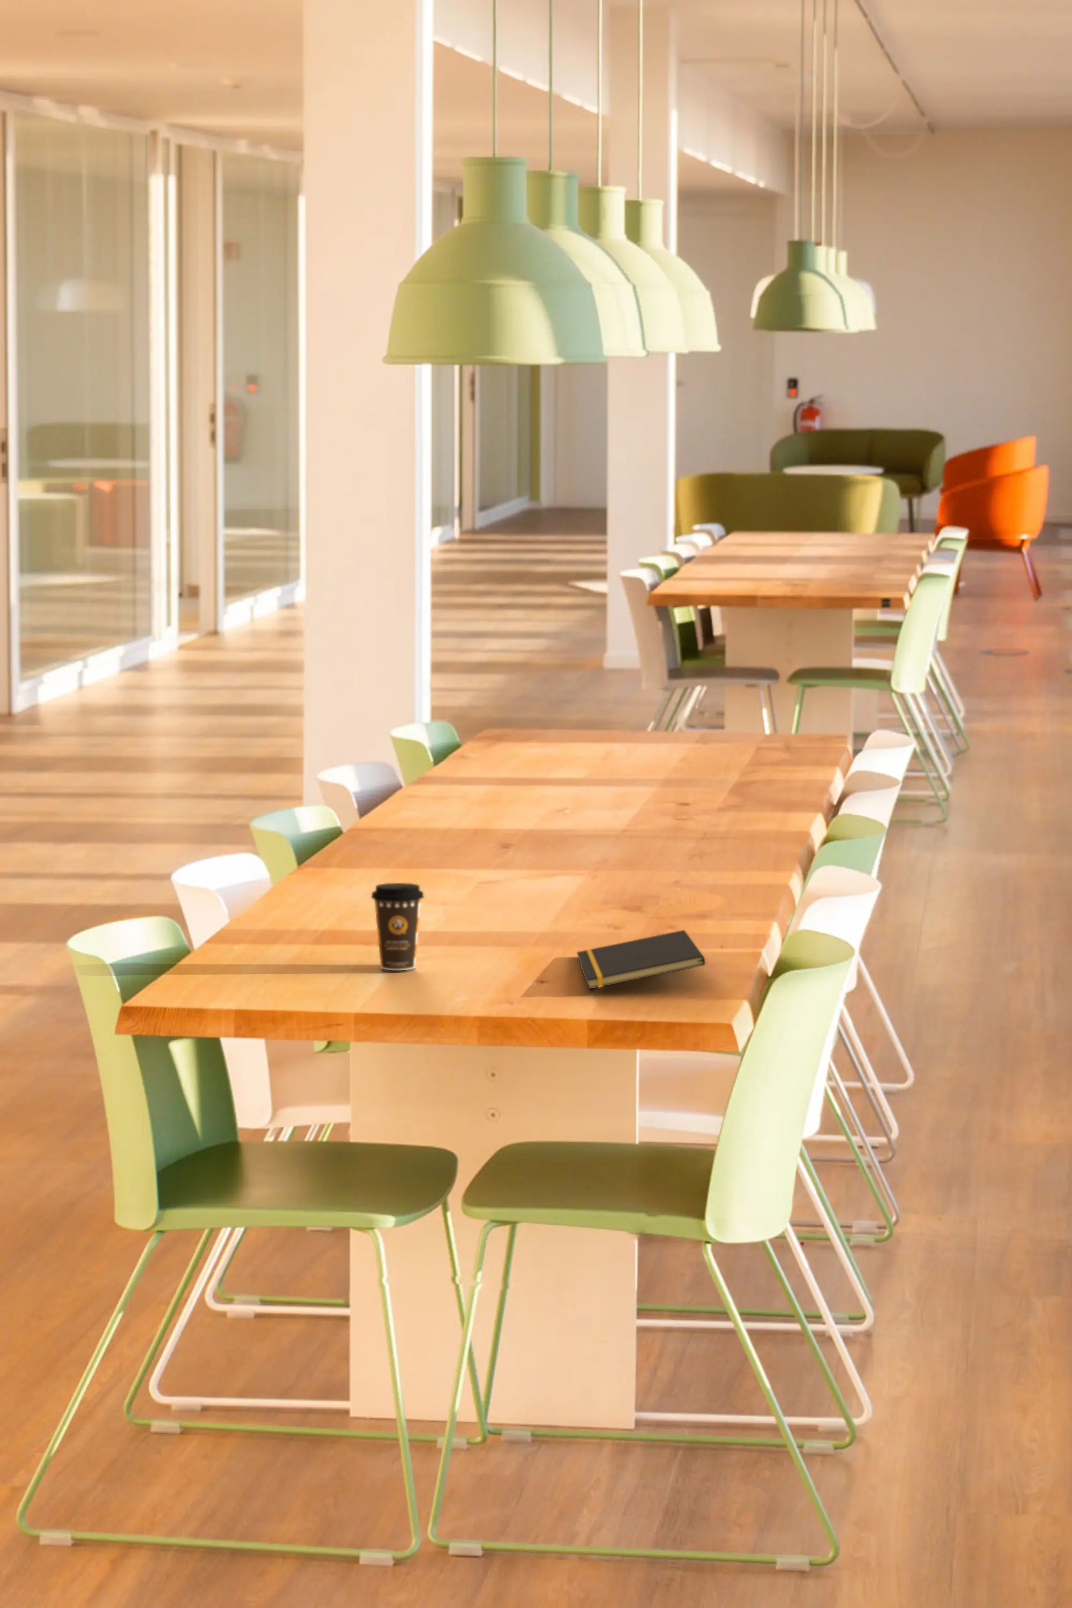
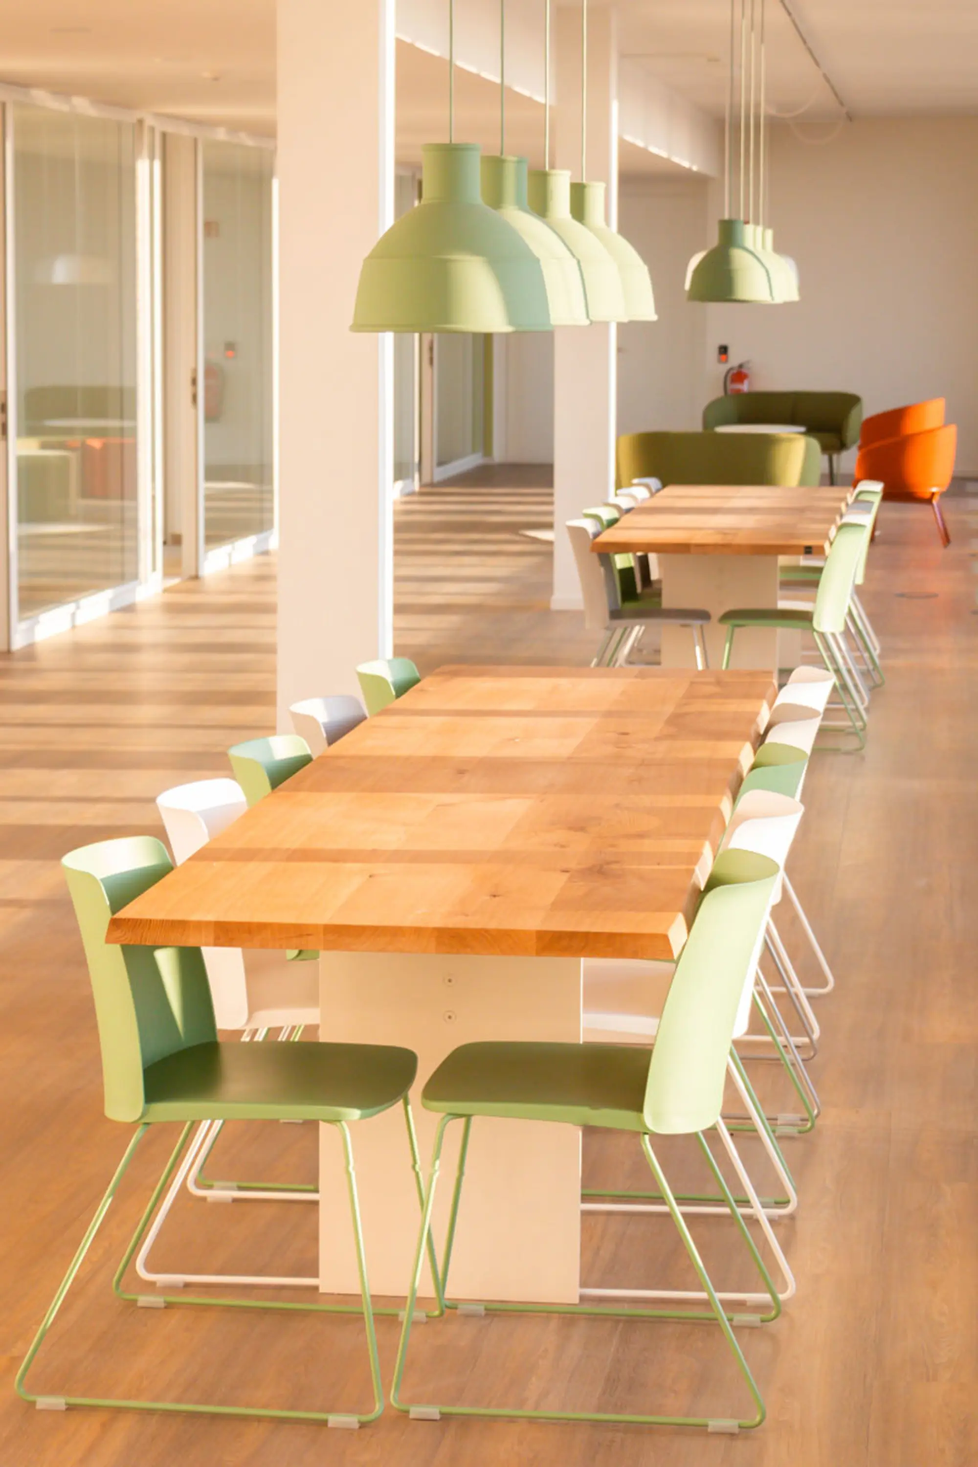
- coffee cup (397, 926)
- notepad (639, 958)
